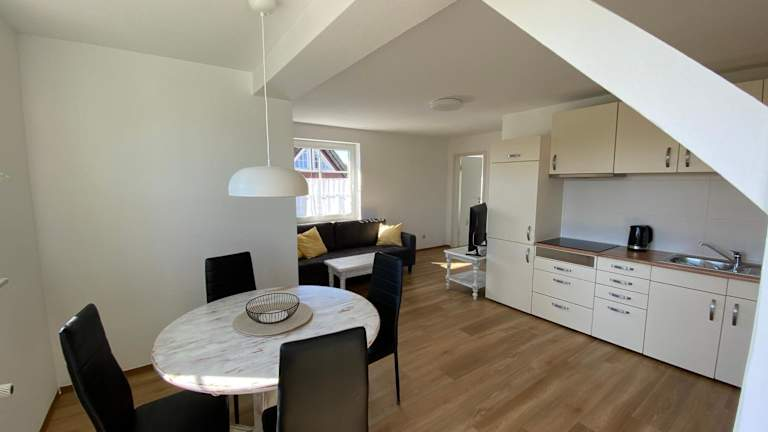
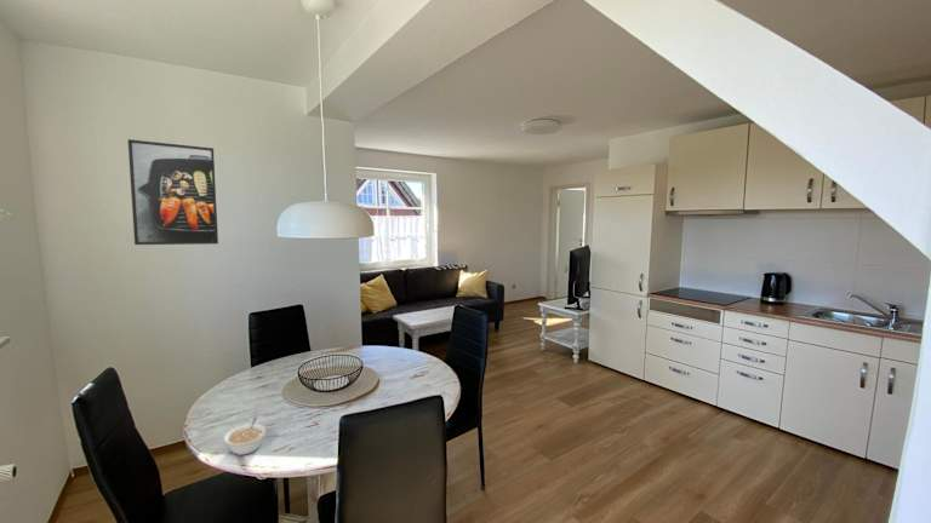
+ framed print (176, 194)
+ legume (245, 438)
